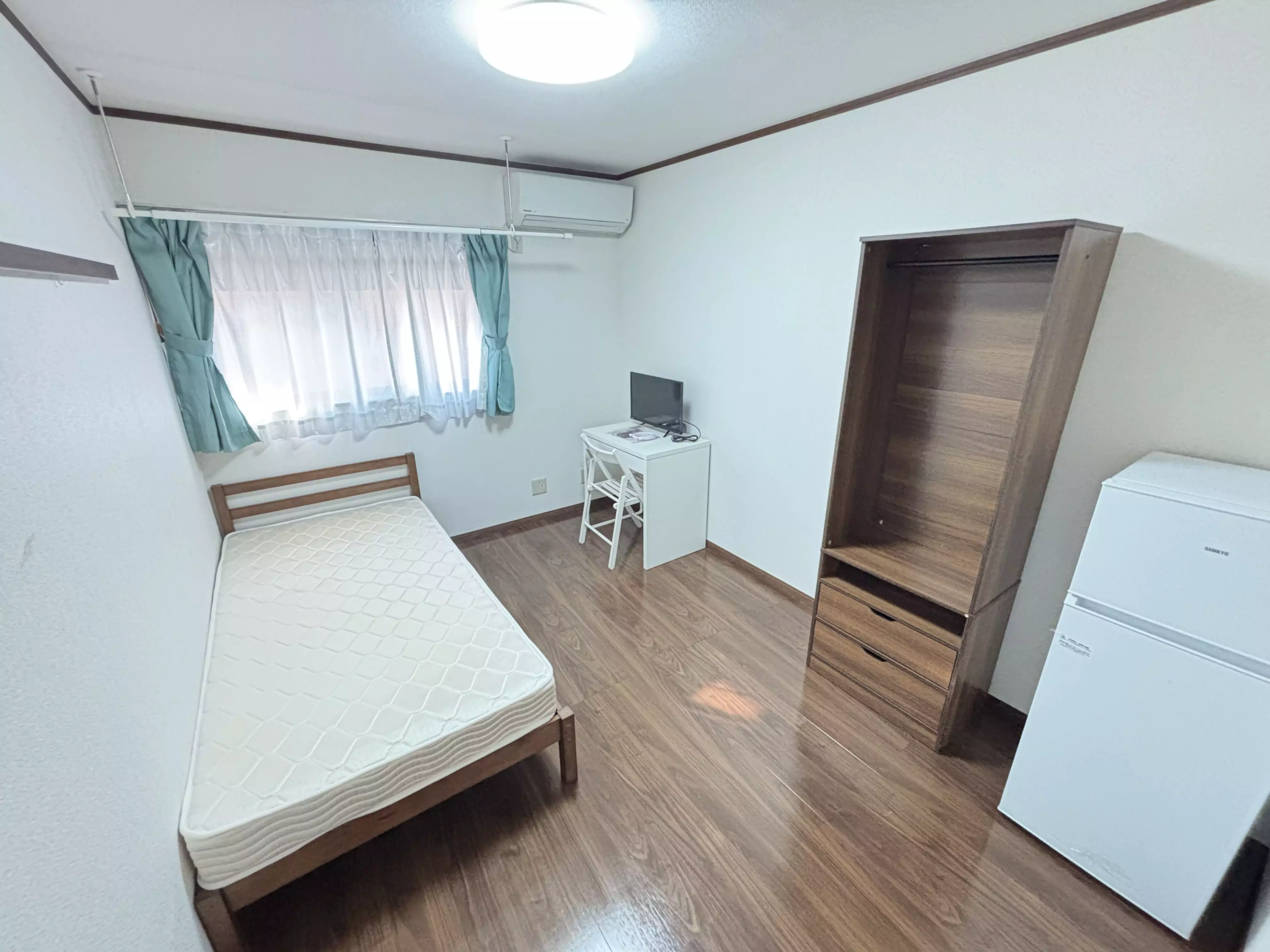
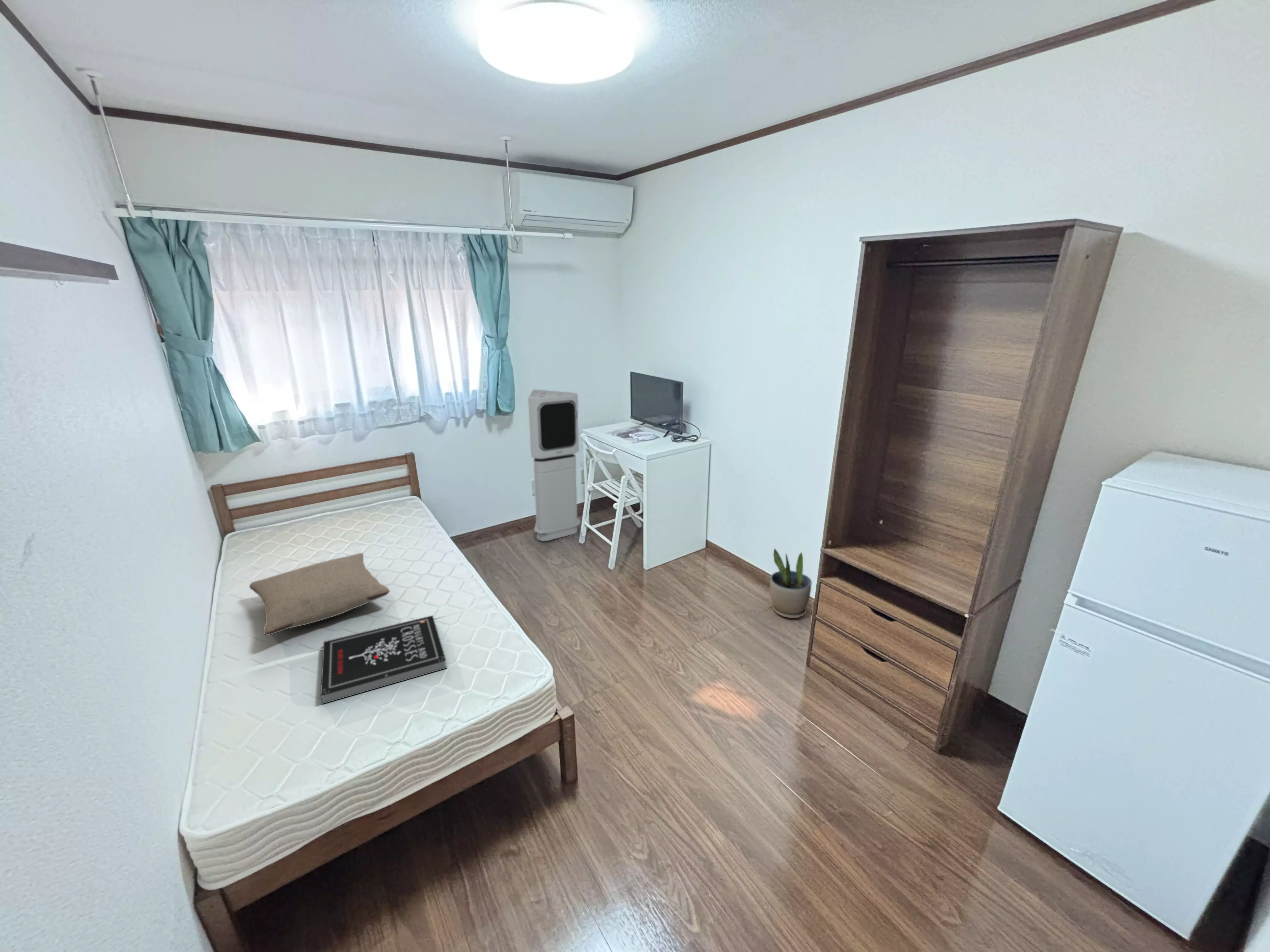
+ potted plant (791, 578)
+ book (384, 654)
+ air purifier (548, 464)
+ pillow (320, 589)
